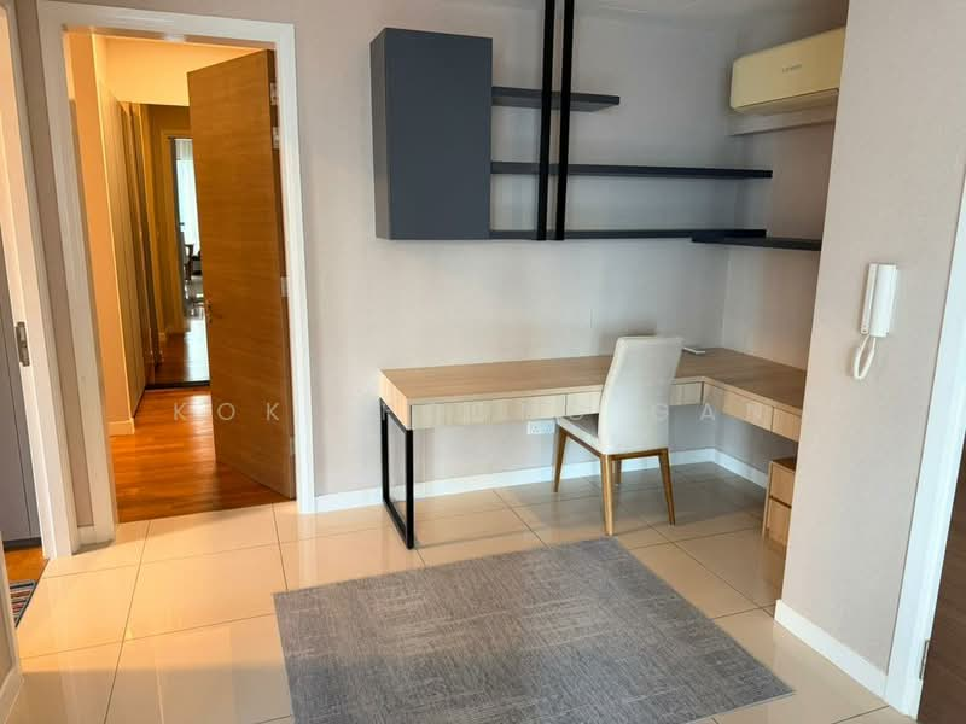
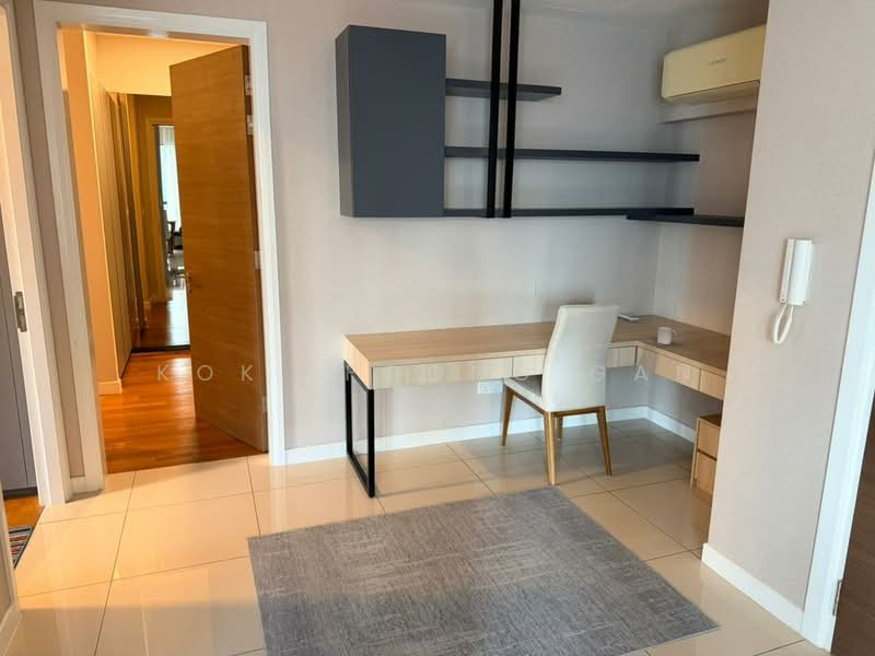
+ cup (667, 336)
